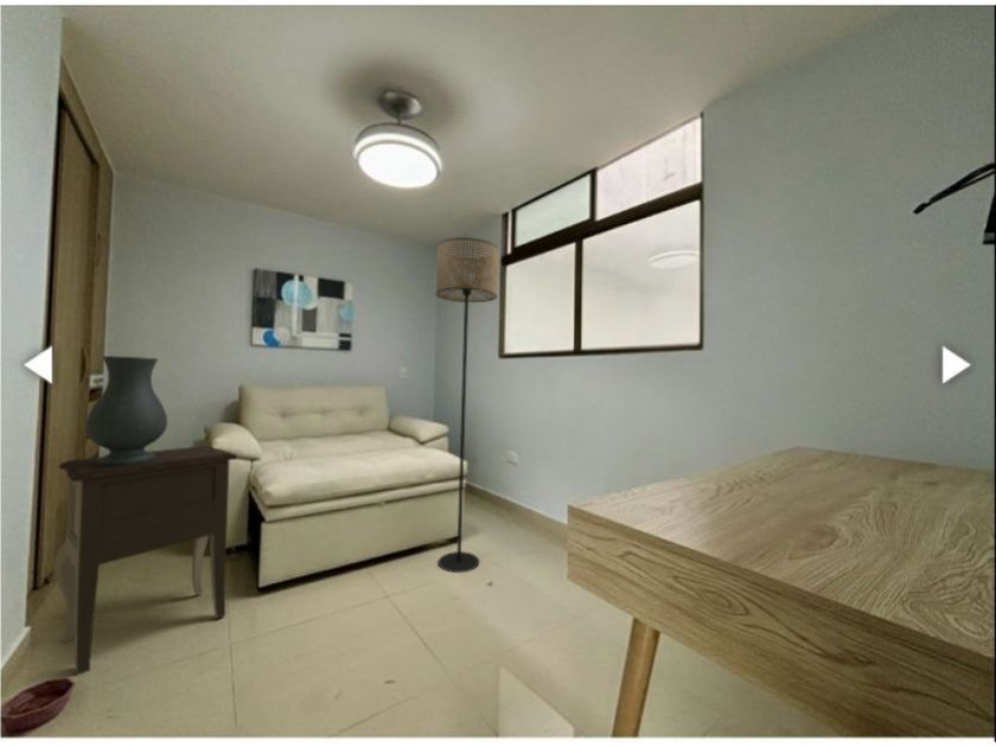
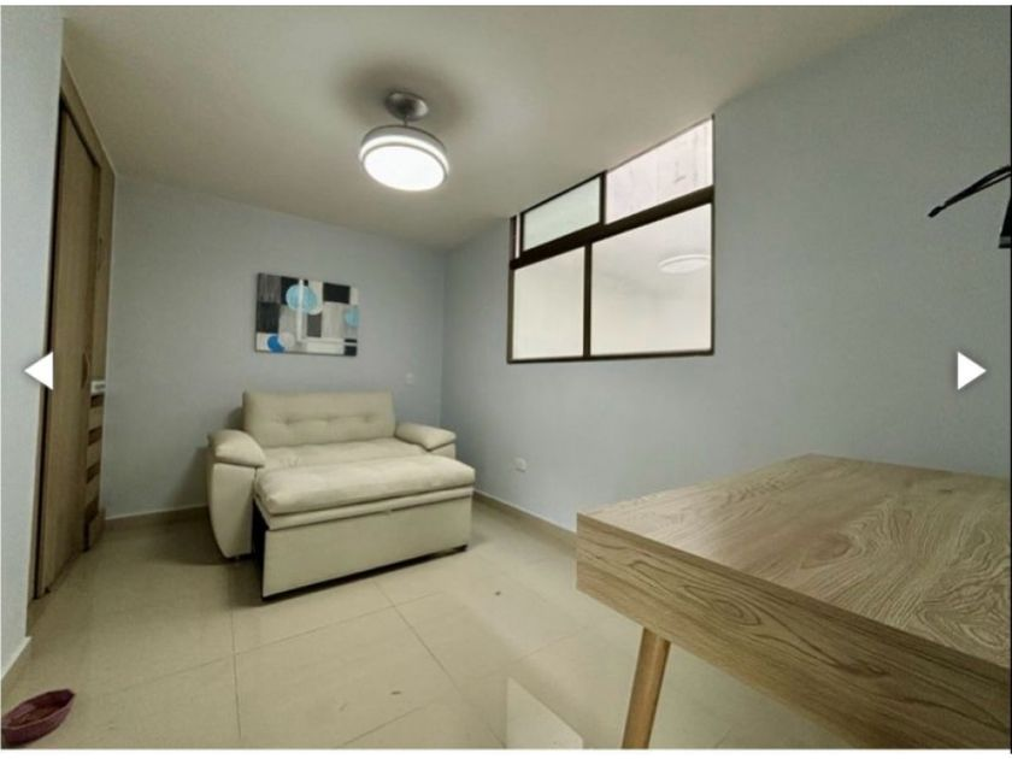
- floor lamp (462, 404)
- nightstand (151, 541)
- vase (128, 409)
